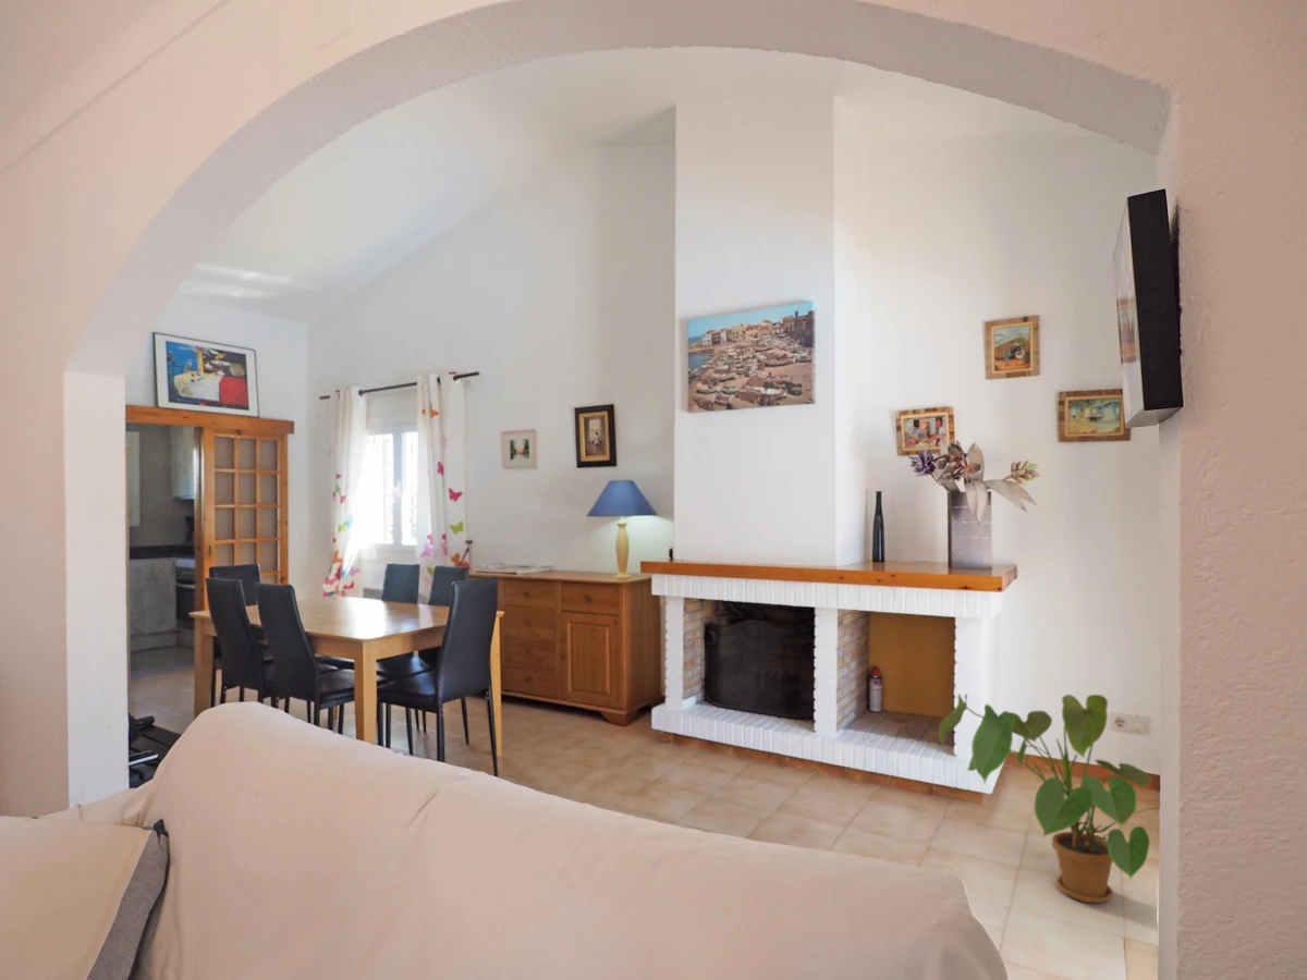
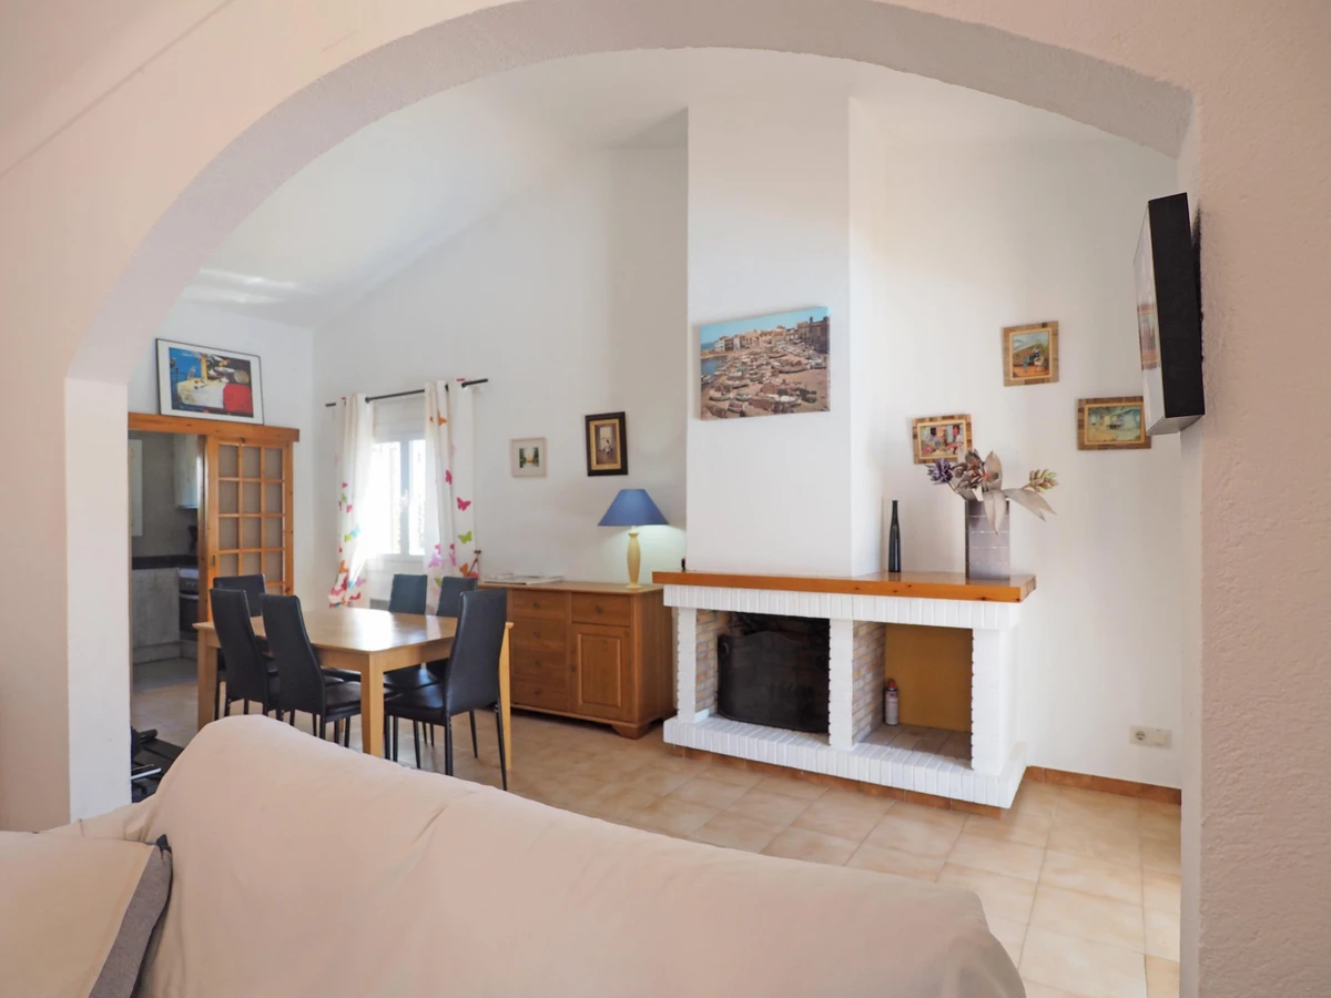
- house plant (1050, 788)
